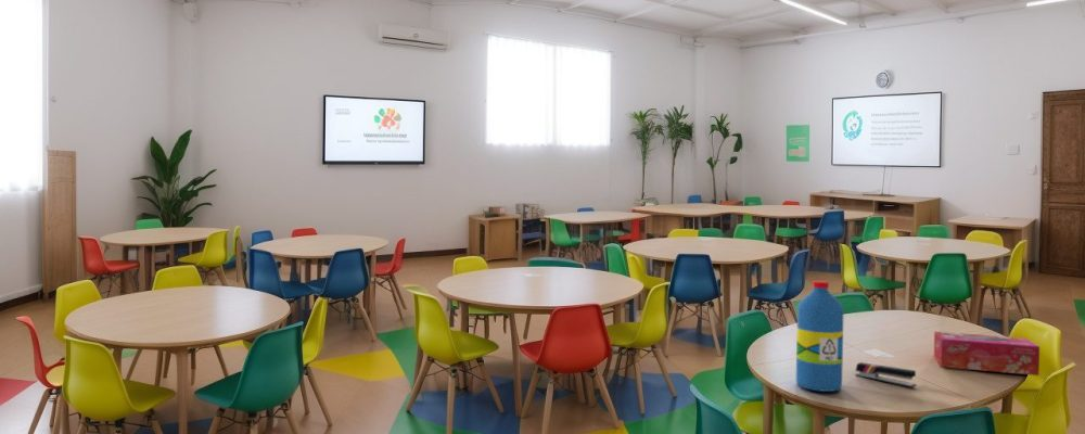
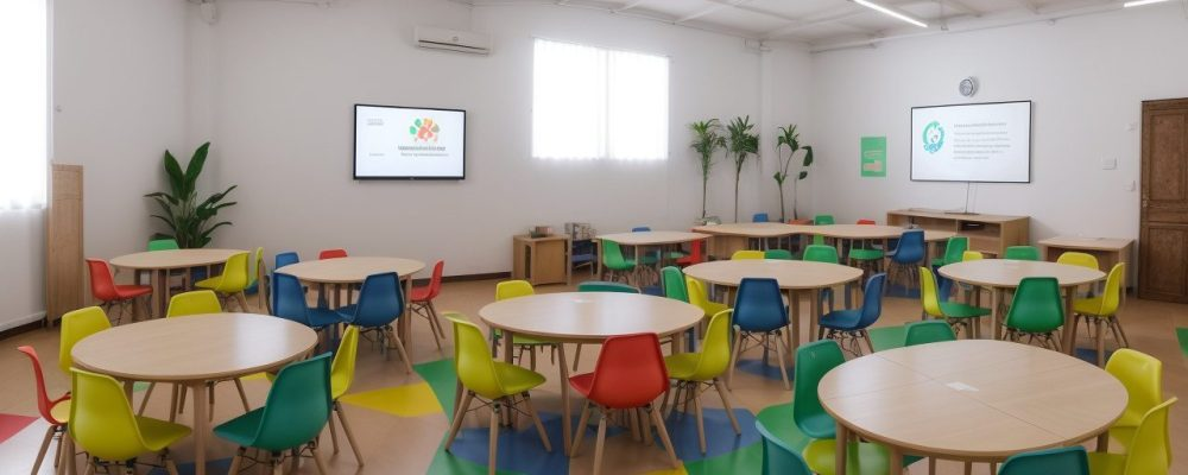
- tissue box (983, 352)
- stapler (884, 373)
- water bottle (819, 334)
